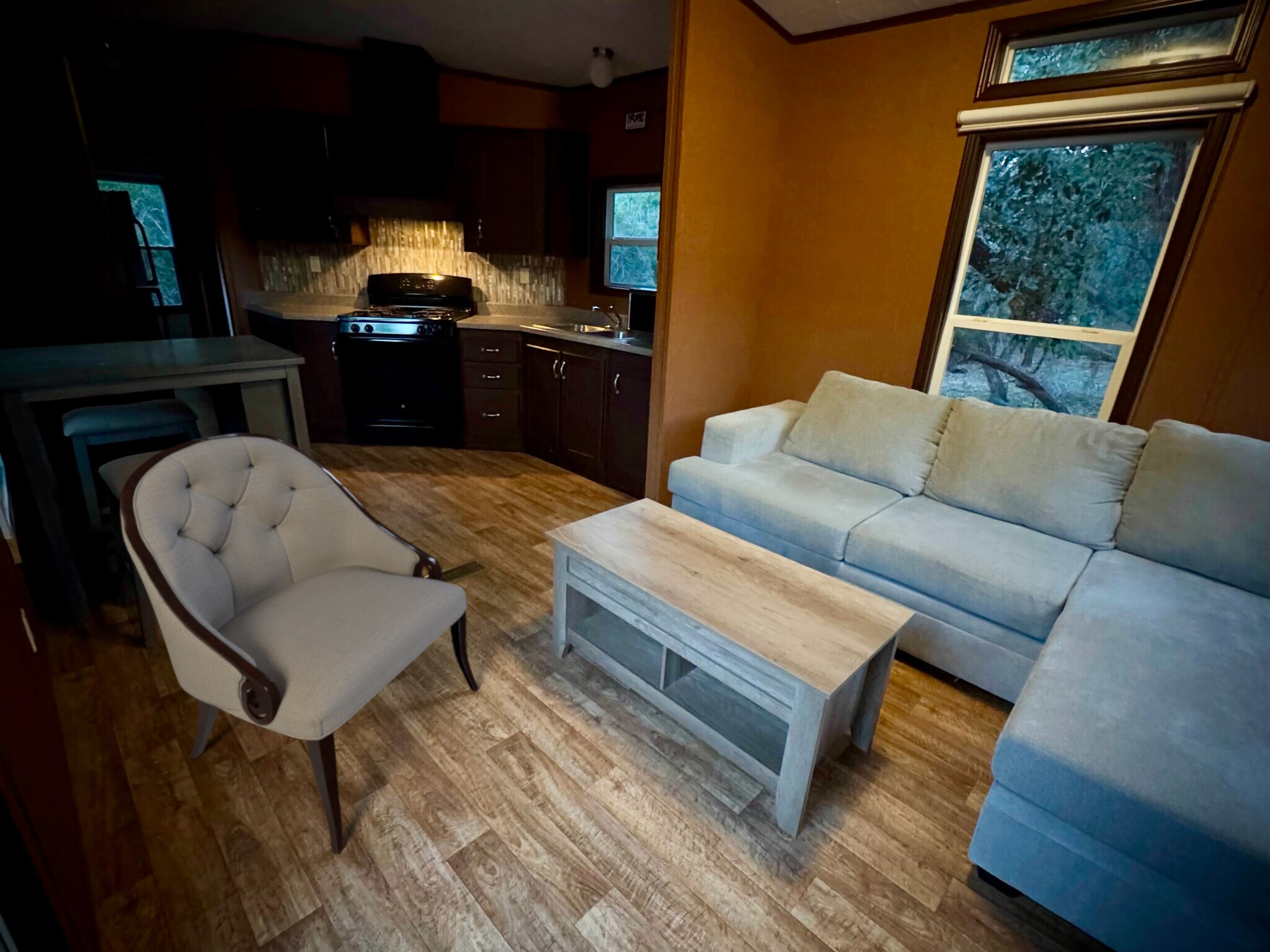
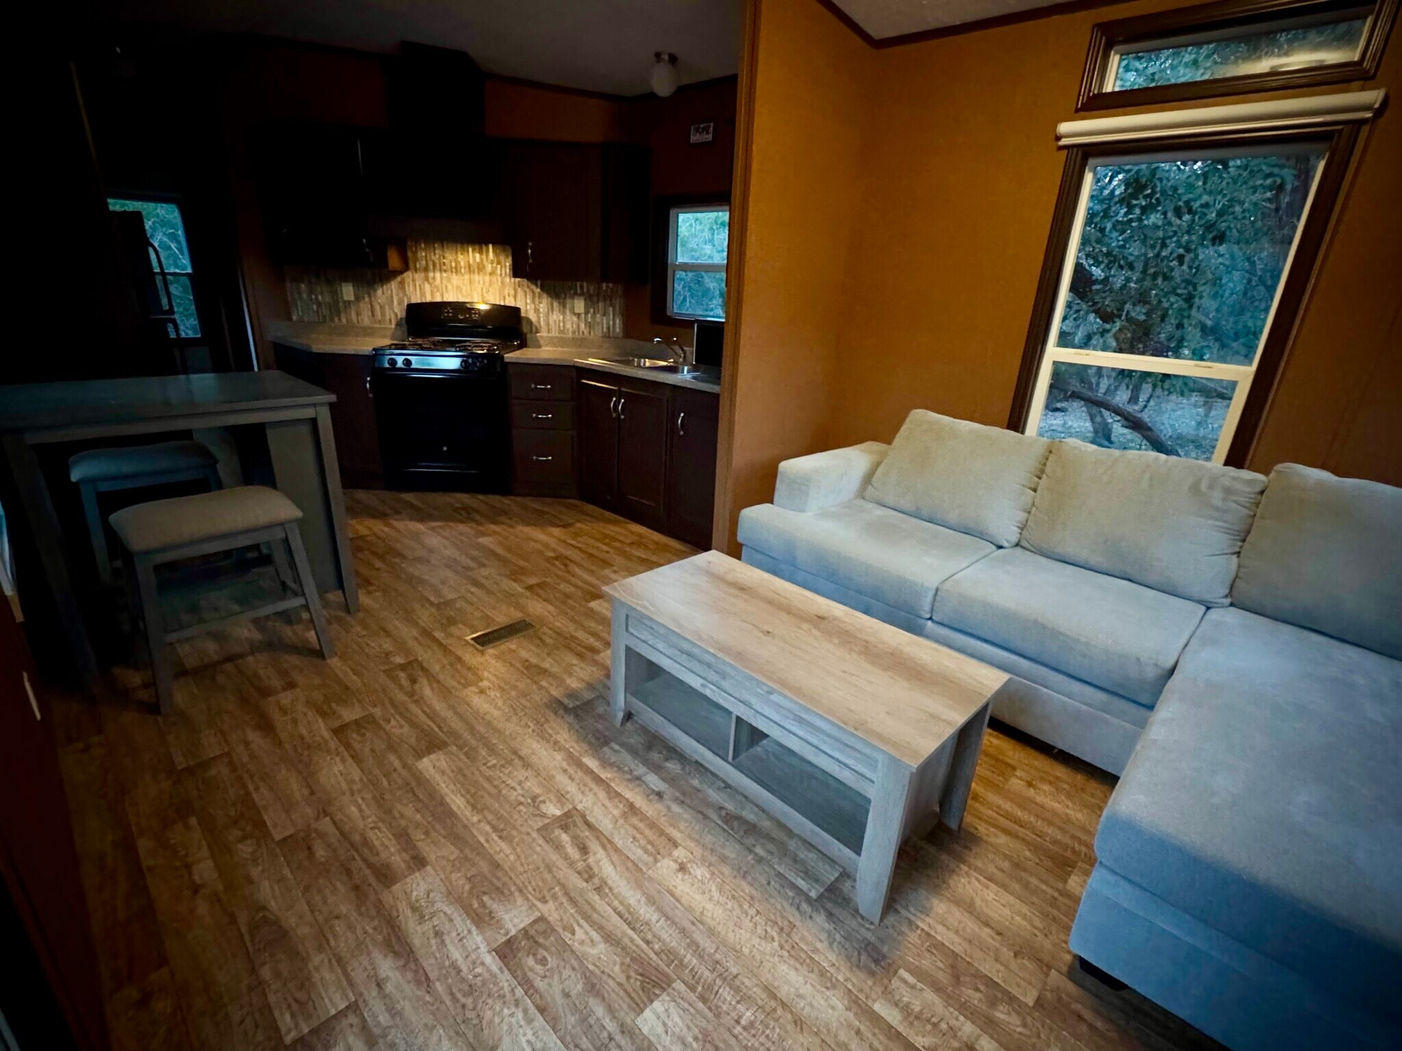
- armchair (312, 604)
